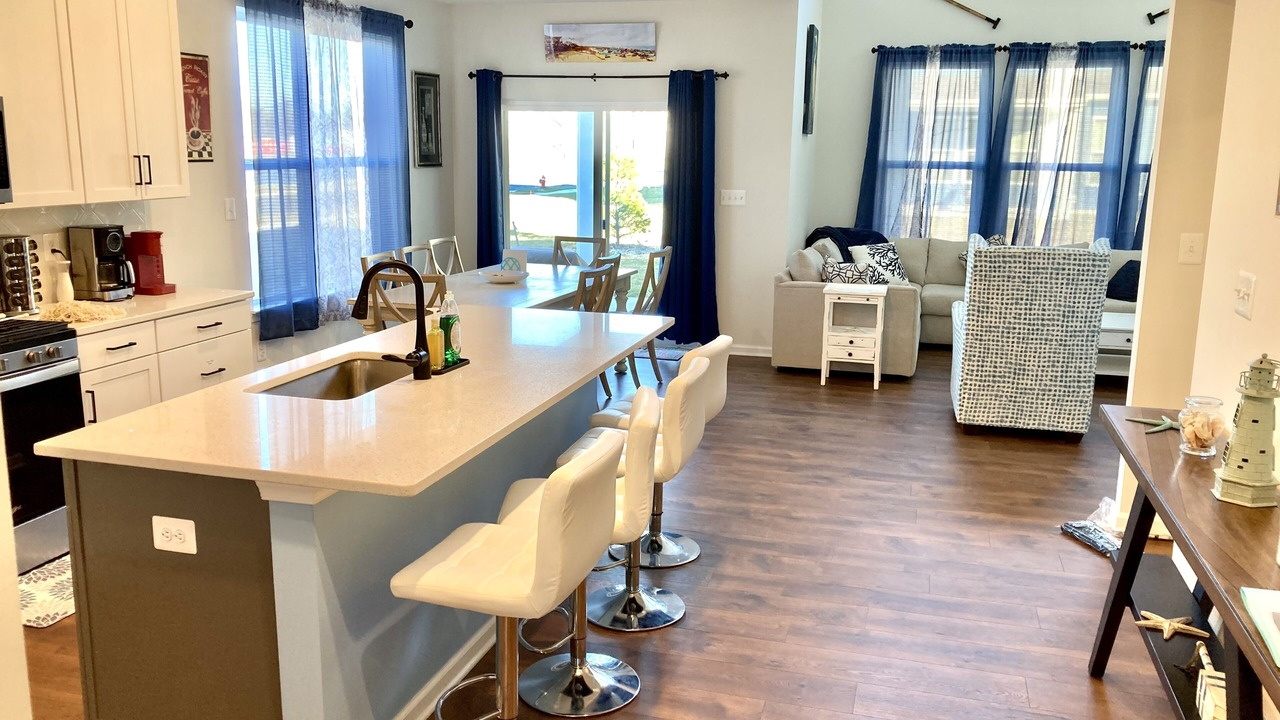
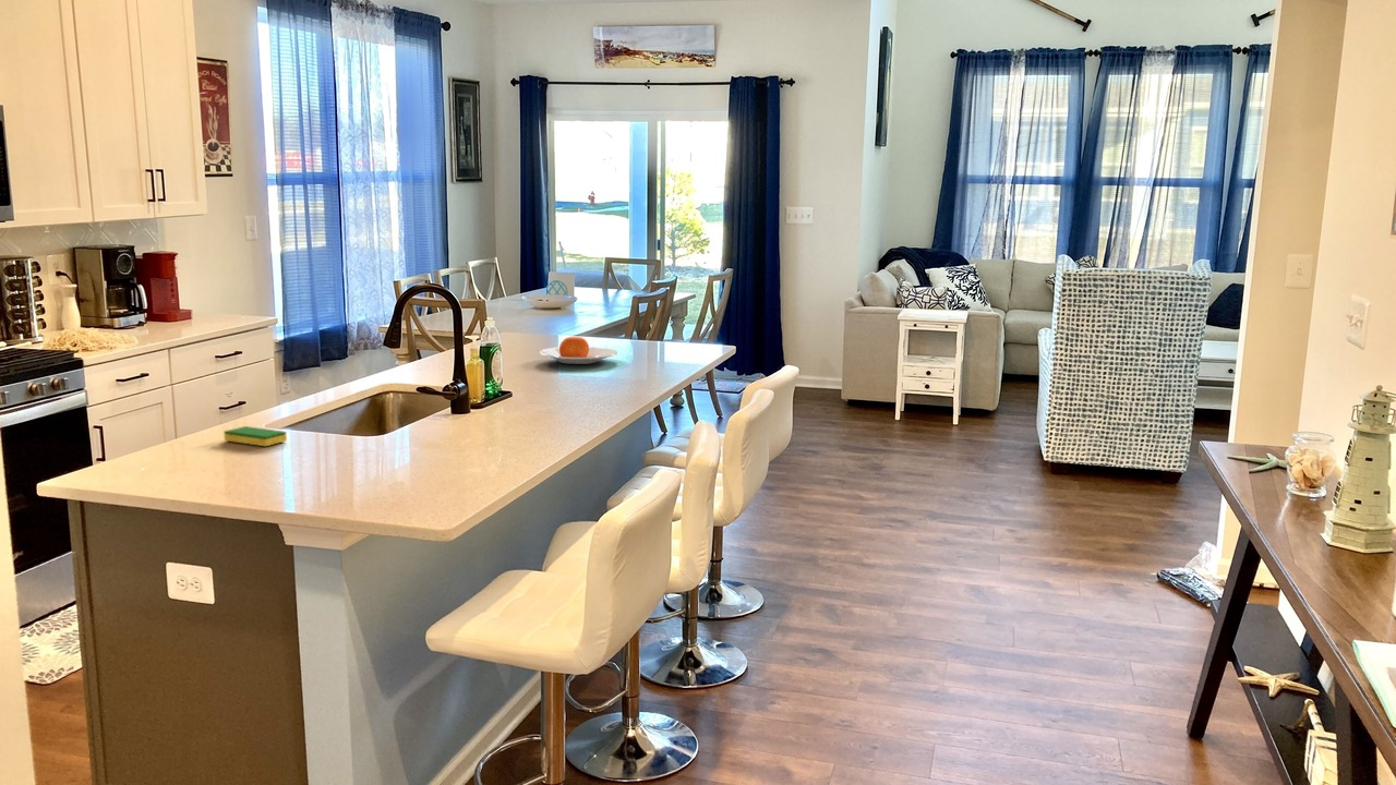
+ plate (578, 349)
+ dish sponge (255, 436)
